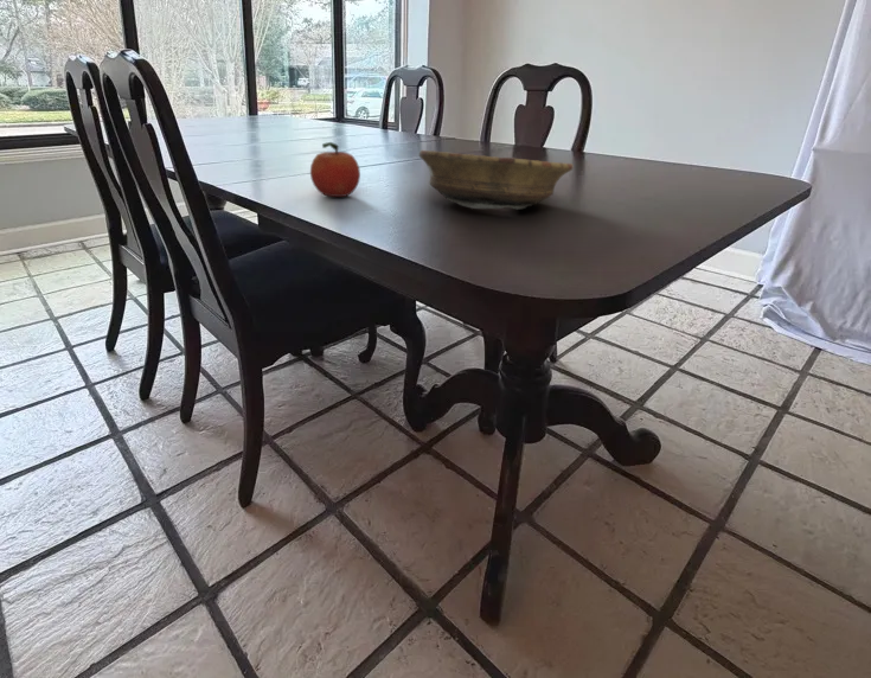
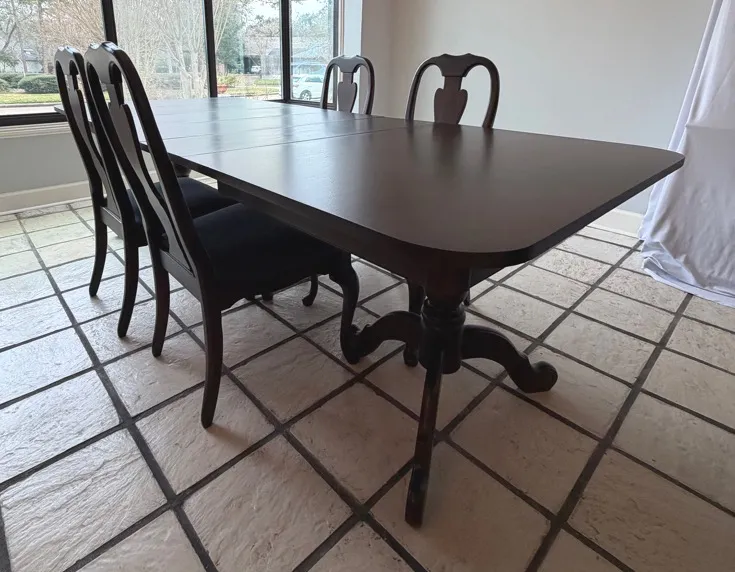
- fruit (335, 168)
- decorative bowl (492, 178)
